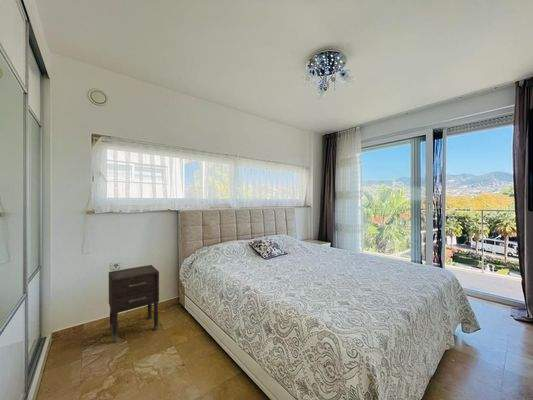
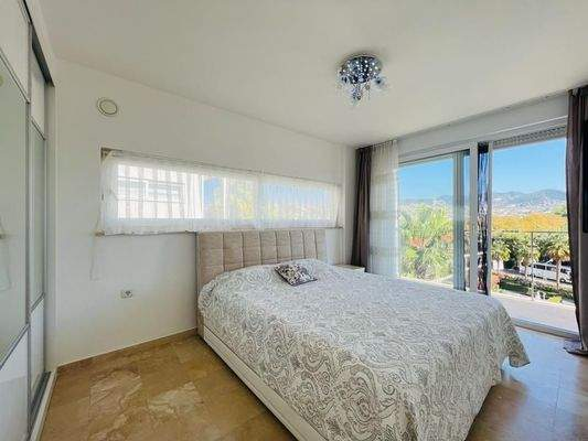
- nightstand (134, 300)
